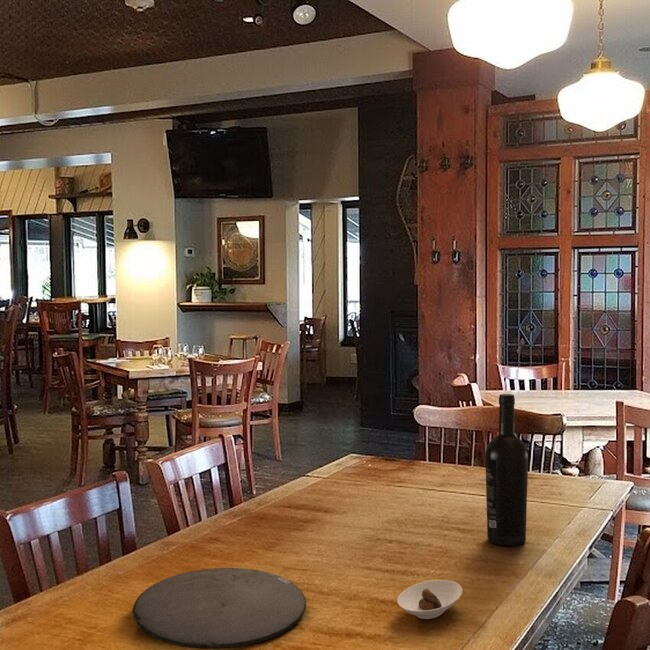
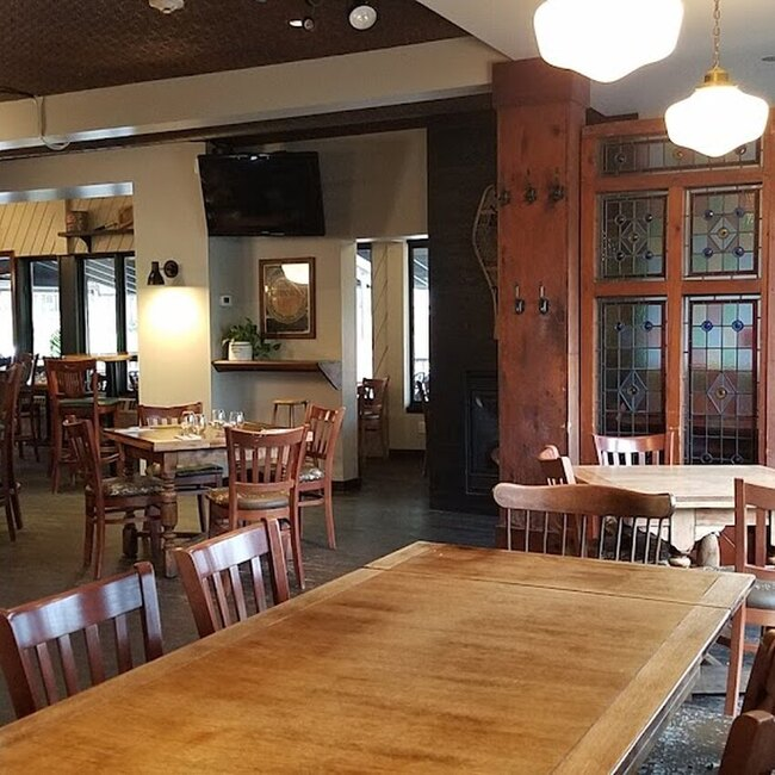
- plate (220, 604)
- wine bottle (506, 467)
- saucer (430, 601)
